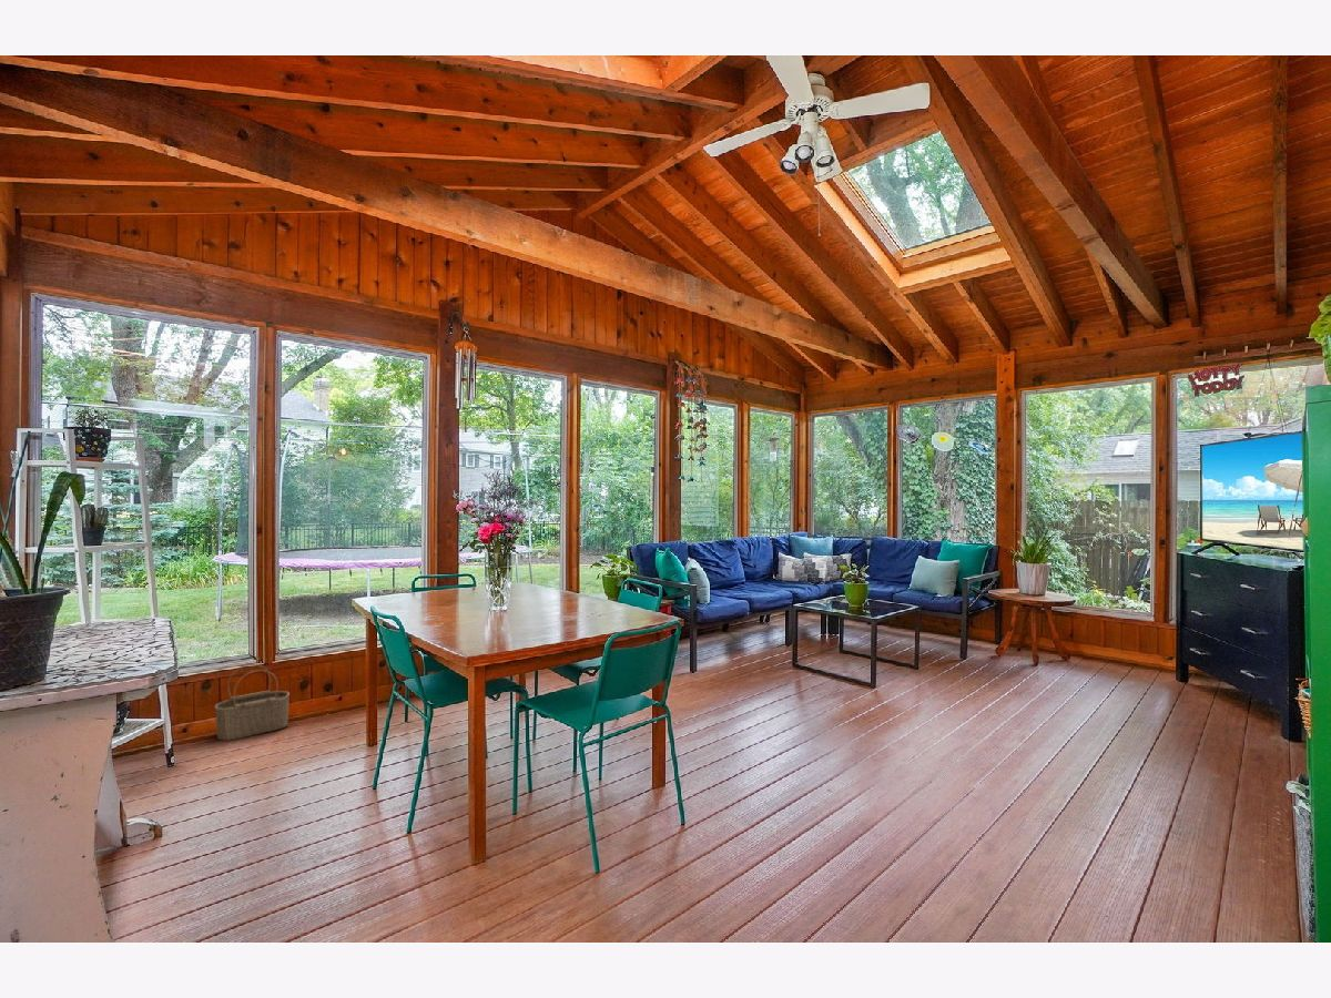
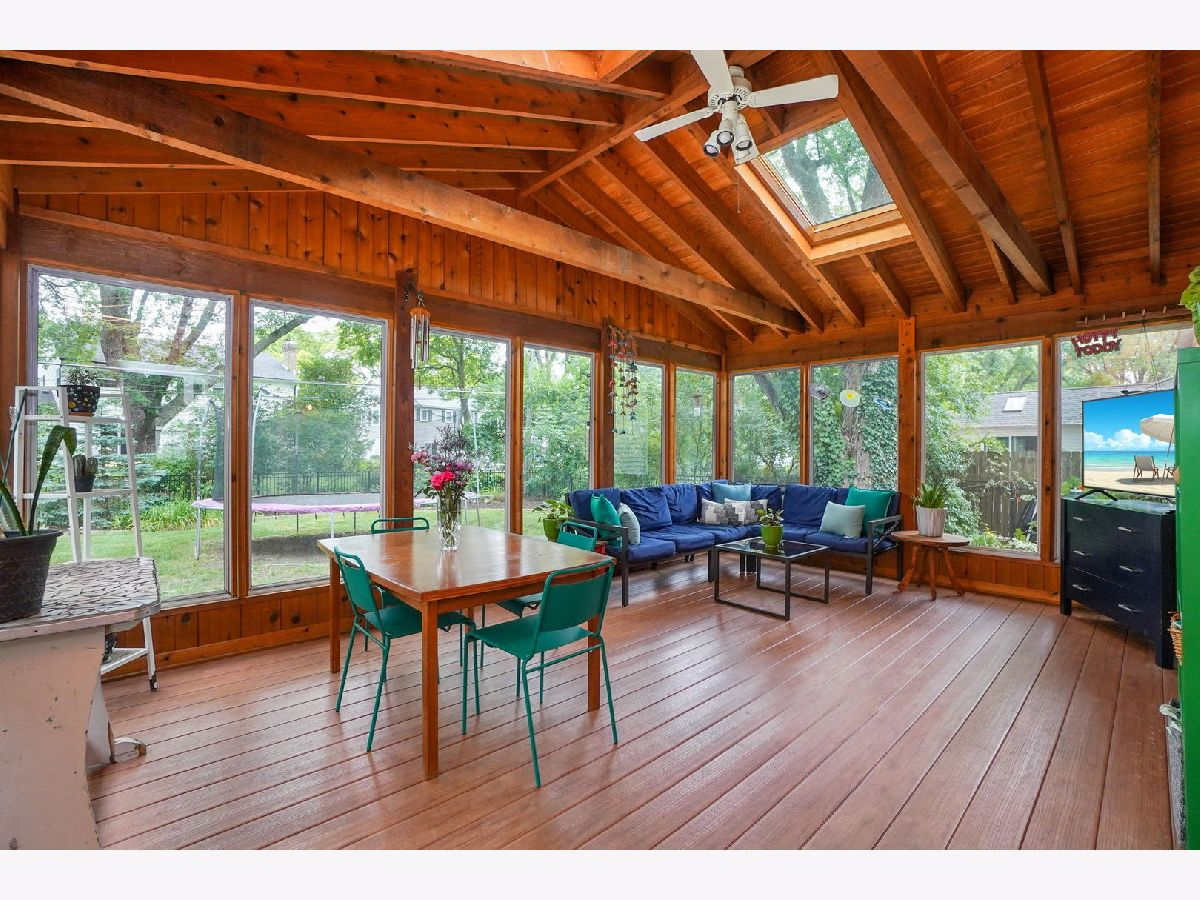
- wicker basket (253, 699)
